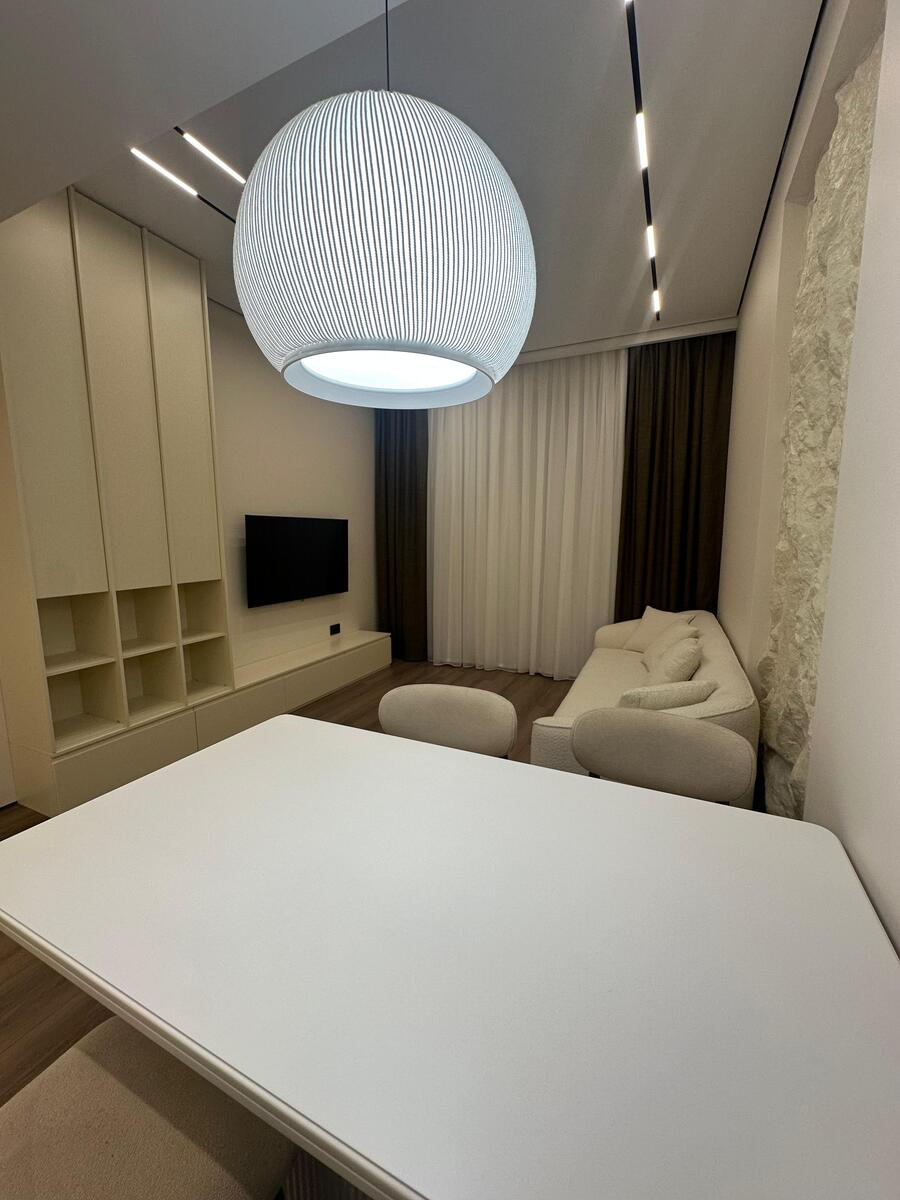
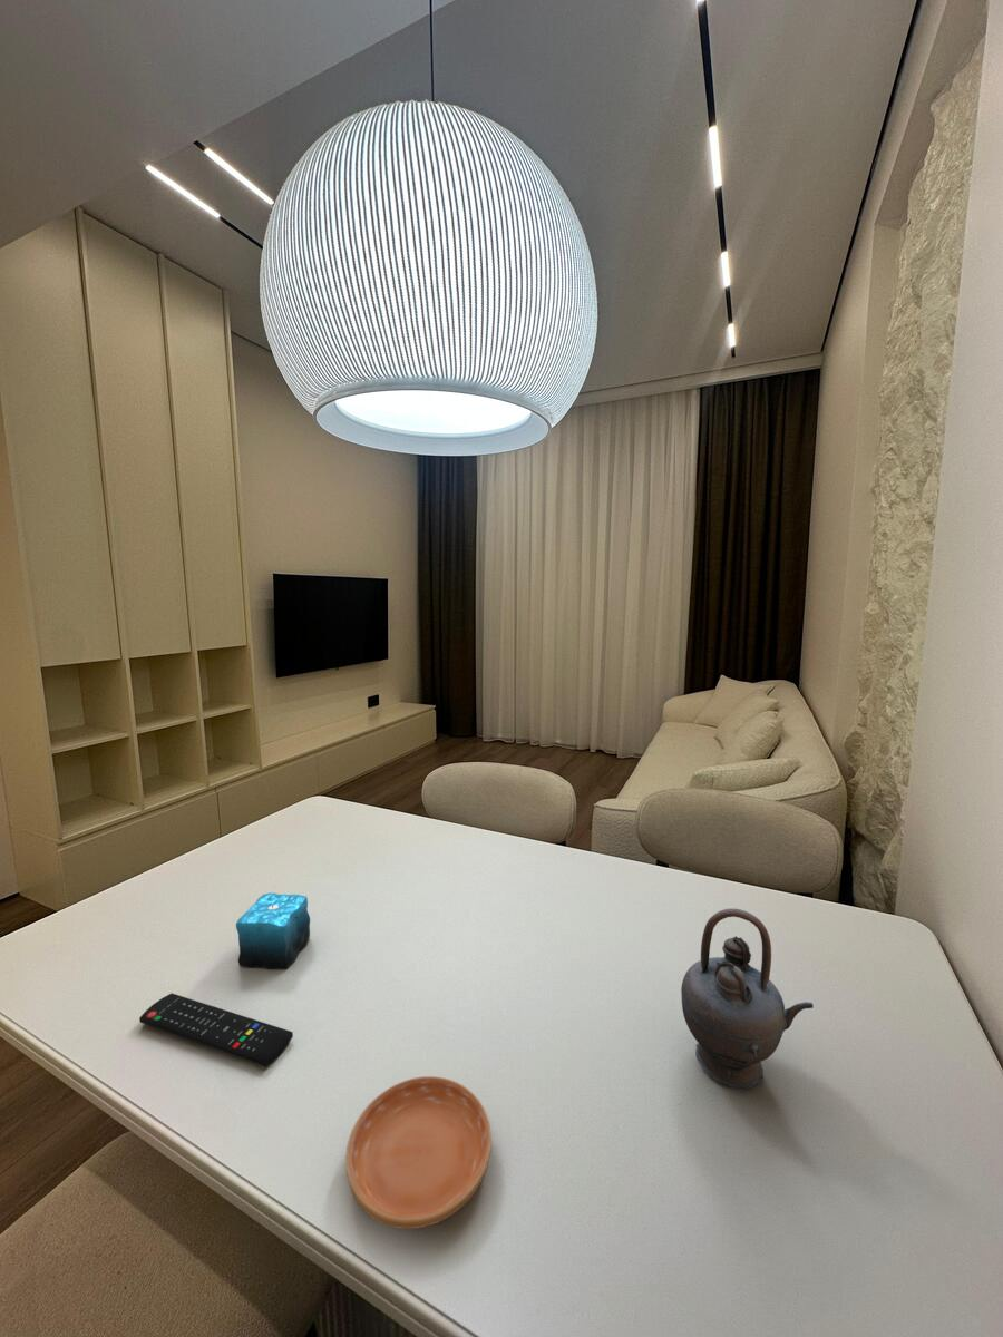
+ teapot (743, 993)
+ saucer (420, 1149)
+ candle (274, 919)
+ remote control (213, 1028)
